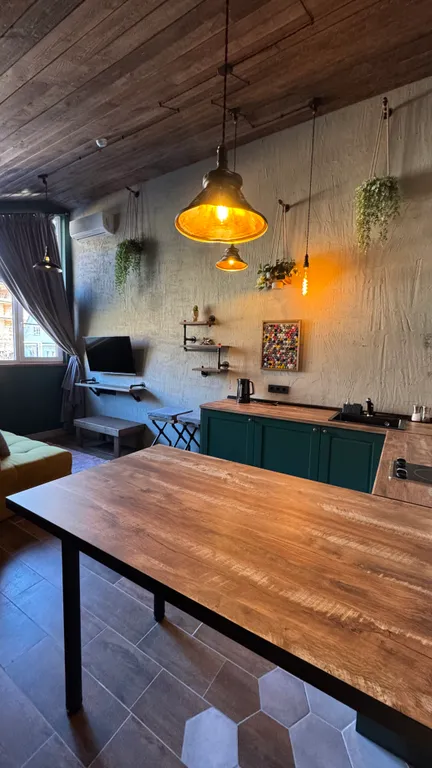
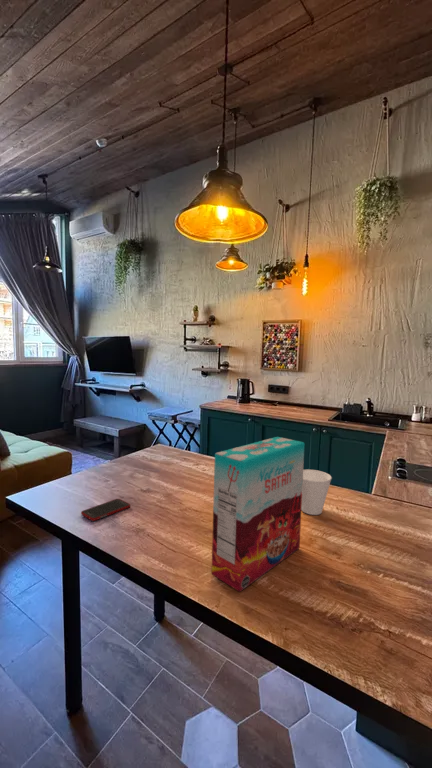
+ cell phone (106, 509)
+ cup (312, 492)
+ cereal box (260, 504)
